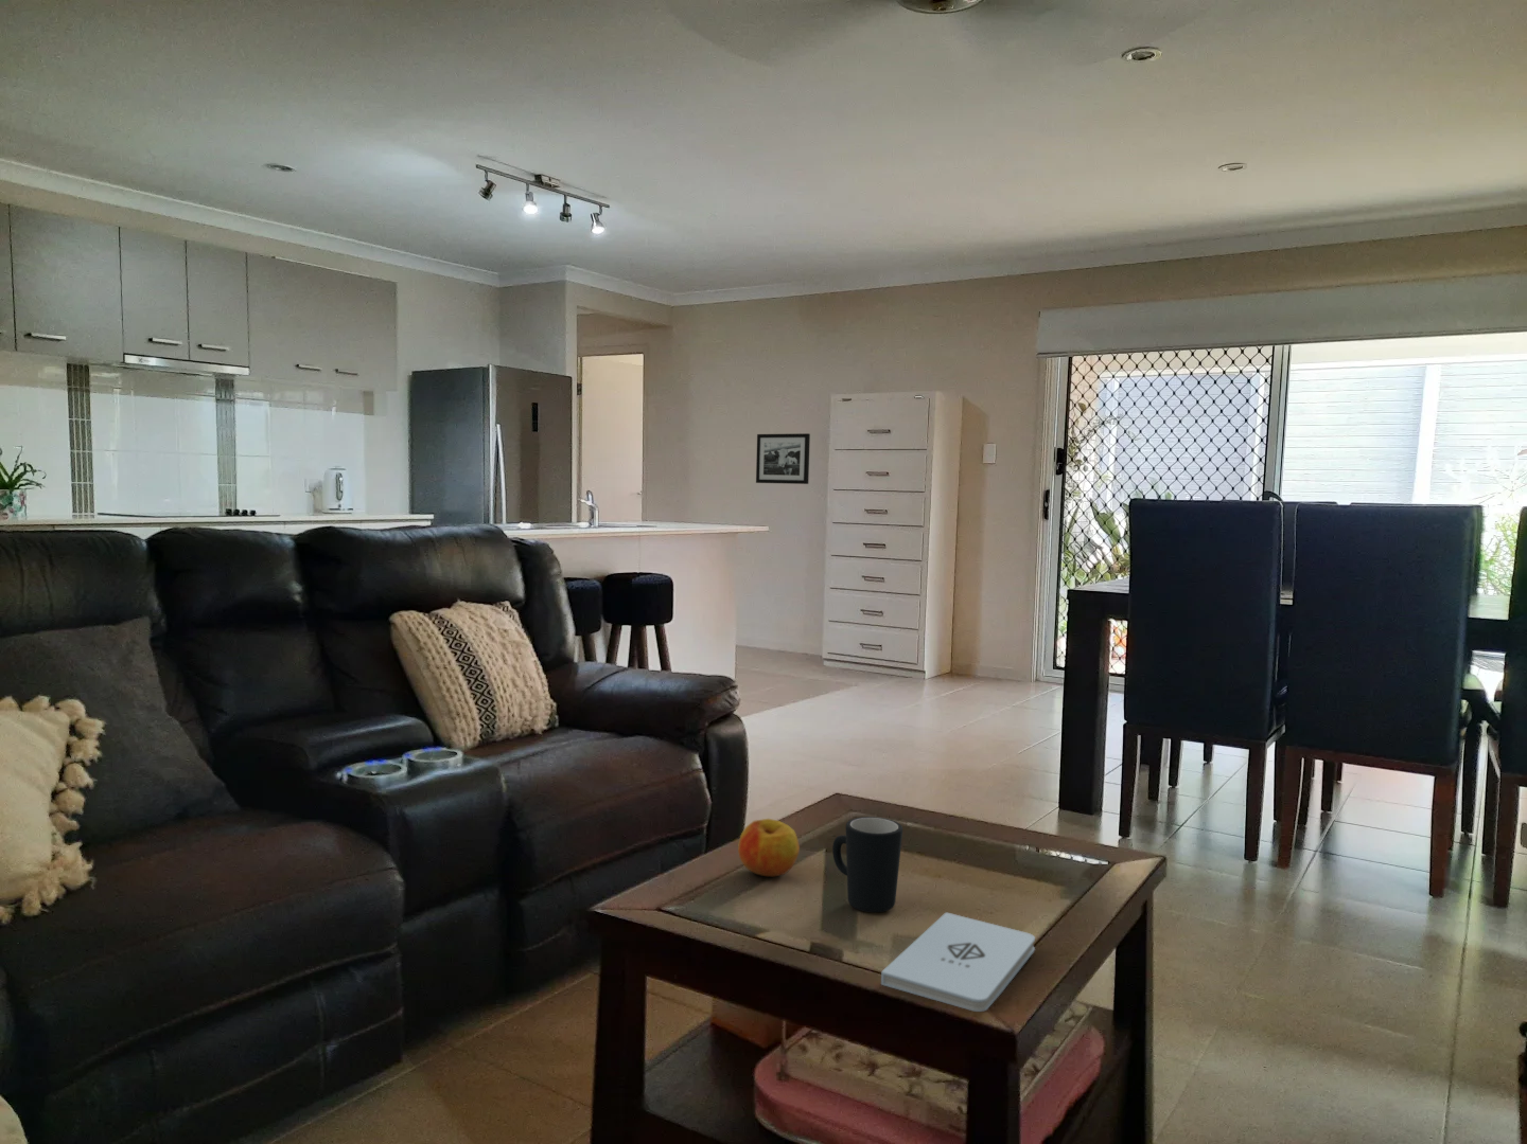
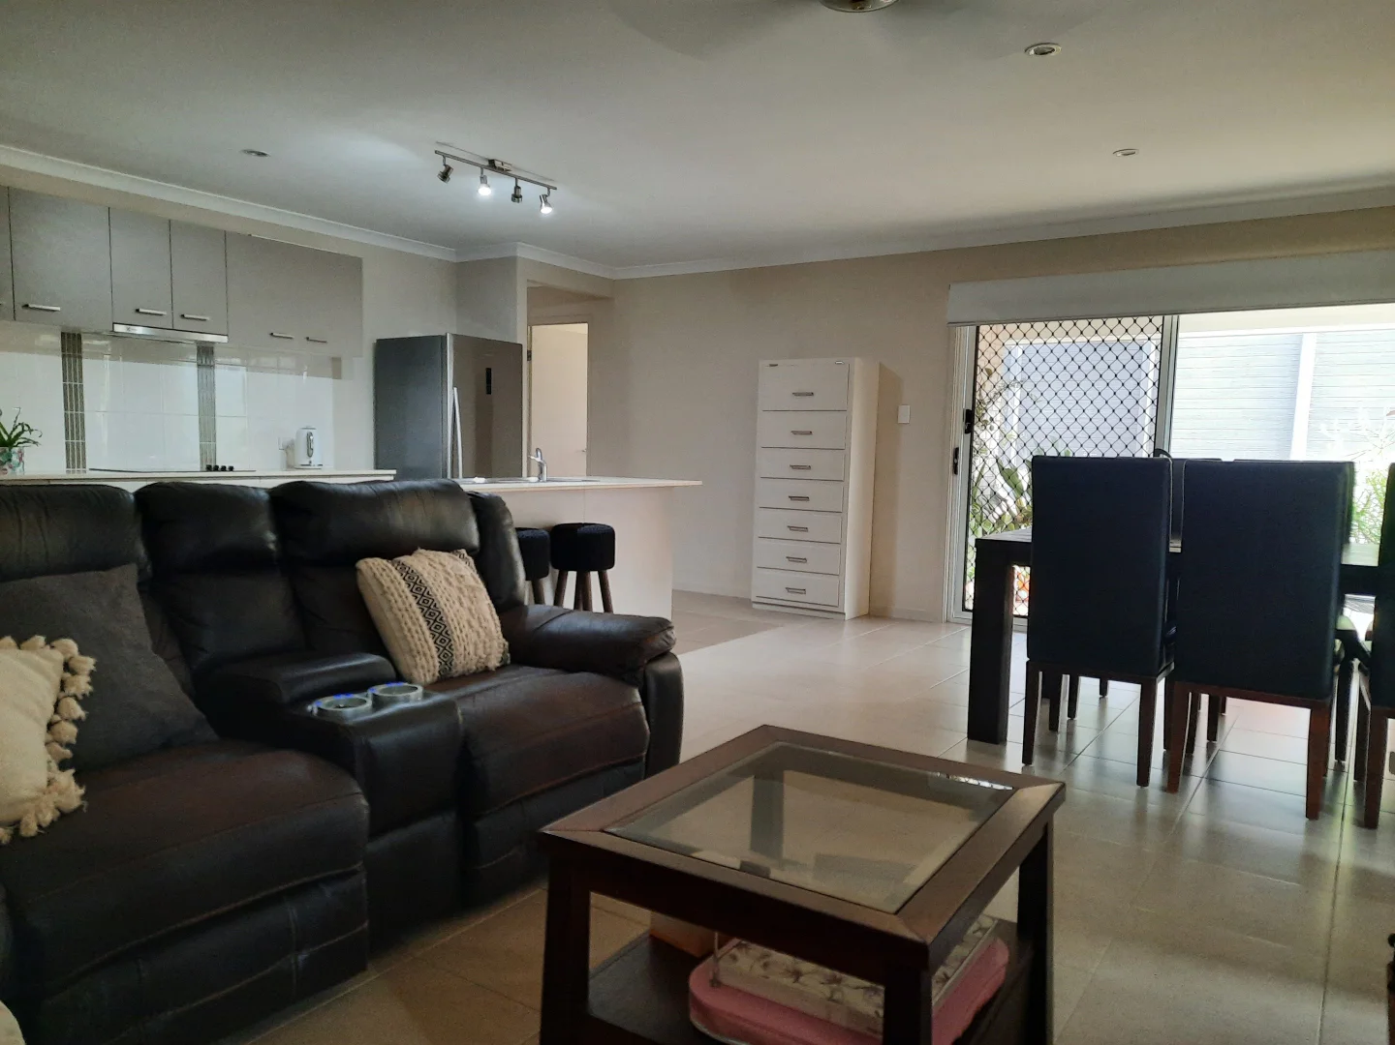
- notepad (962, 959)
- mug (863, 862)
- picture frame (782, 459)
- apple (768, 847)
